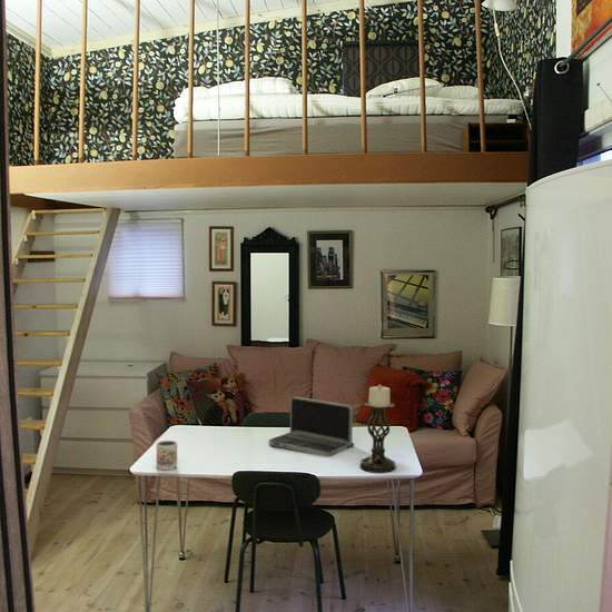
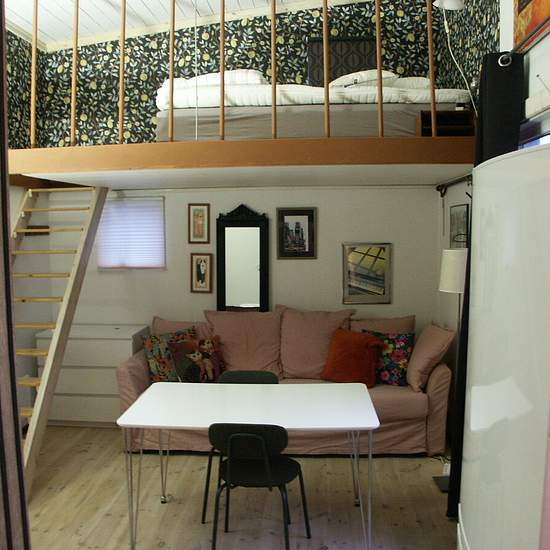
- laptop (309, 424)
- mug (167, 453)
- candle holder (379, 426)
